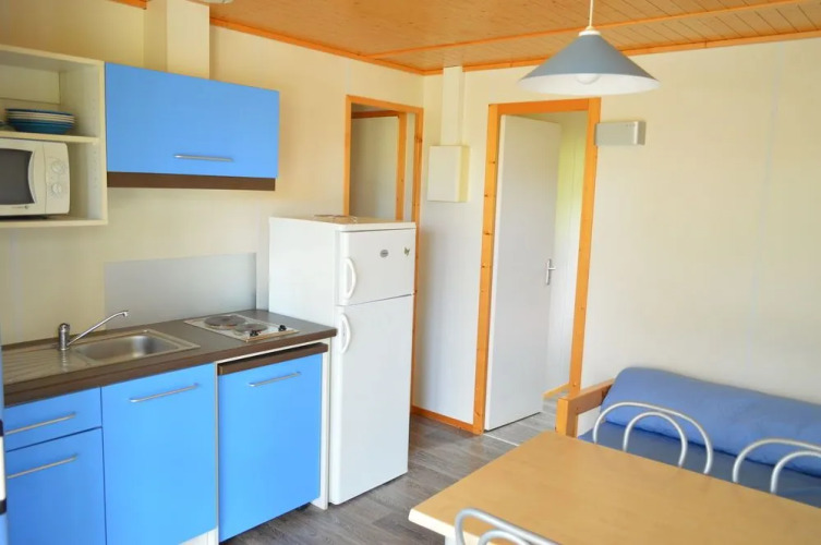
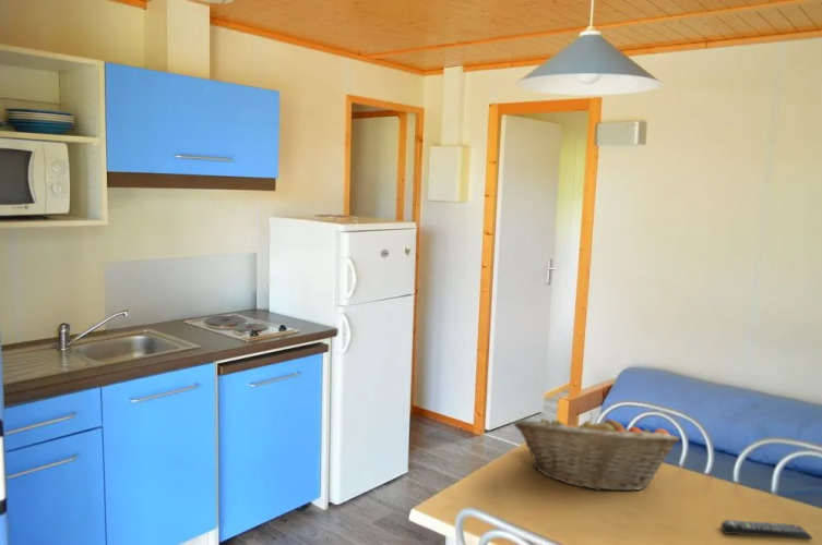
+ fruit basket (593, 443)
+ remote control (765, 530)
